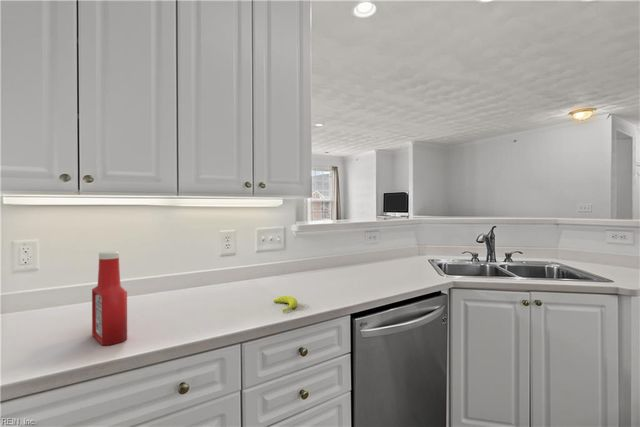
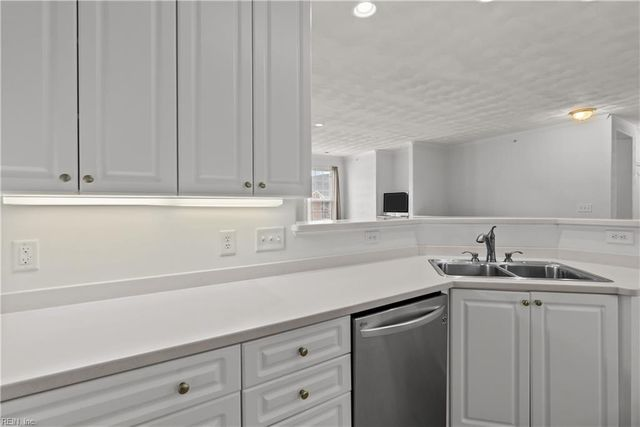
- soap bottle (109, 294)
- banana (286, 302)
